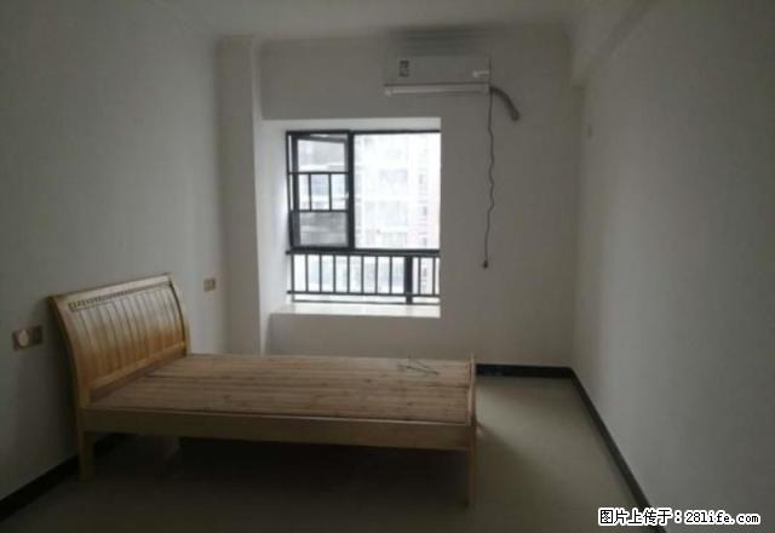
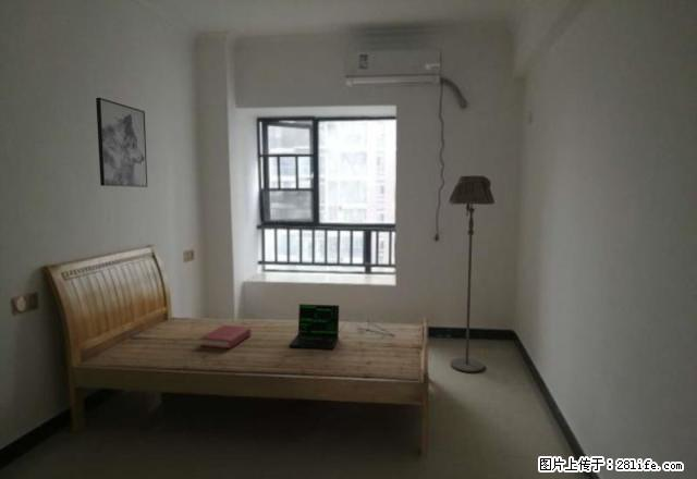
+ laptop (320, 326)
+ floor lamp (469, 272)
+ wall art (123, 146)
+ hardback book (227, 335)
